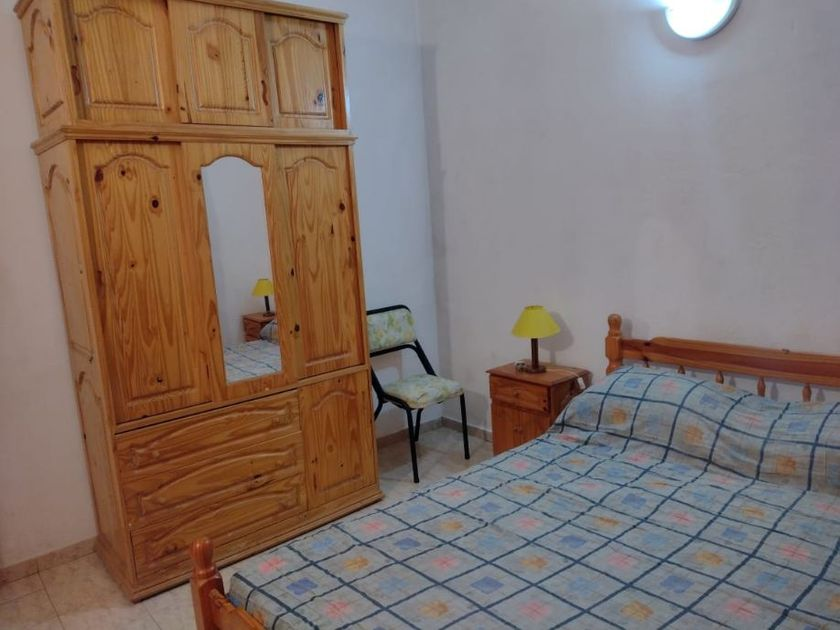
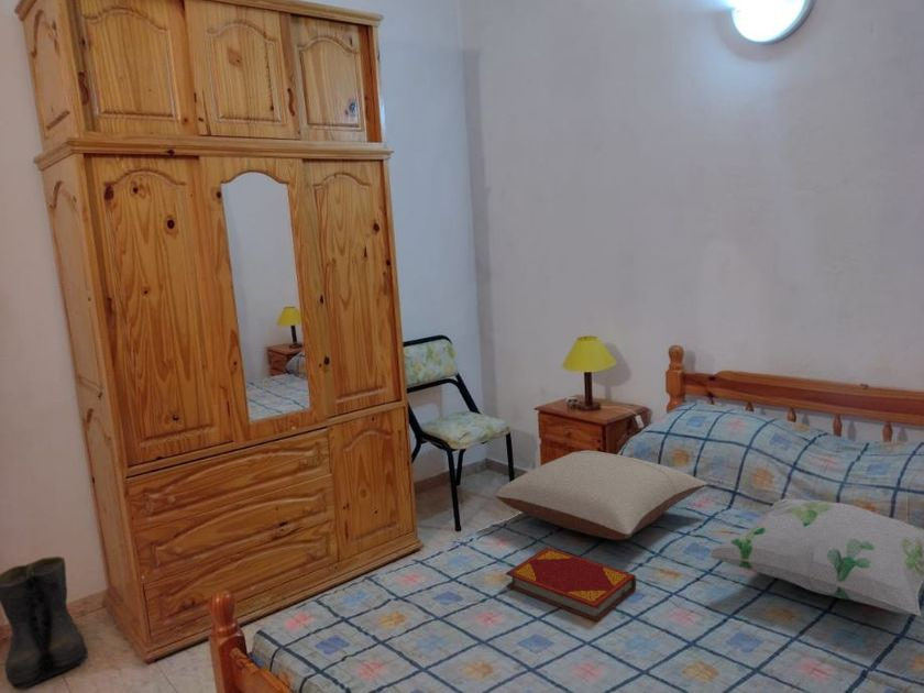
+ hardback book (570, 580)
+ pillow (600, 491)
+ decorative pillow (837, 547)
+ boots (37, 616)
